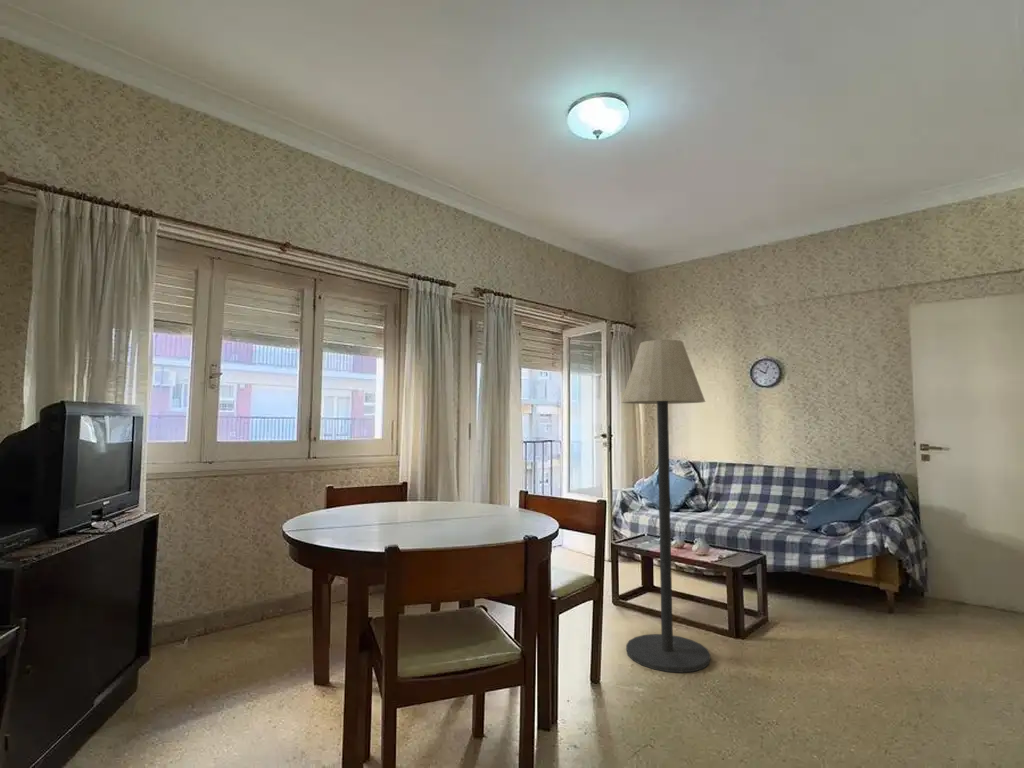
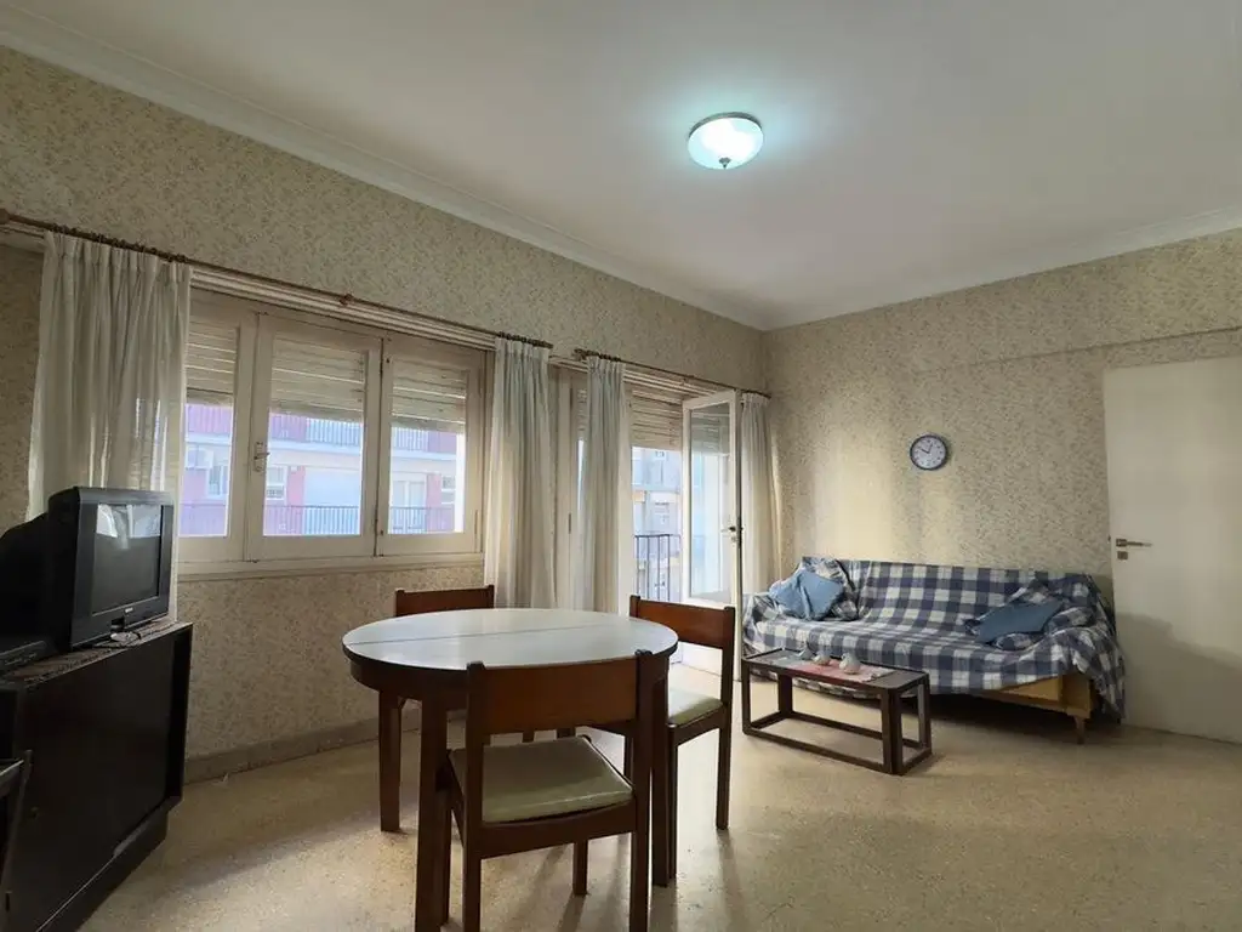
- floor lamp (664, 495)
